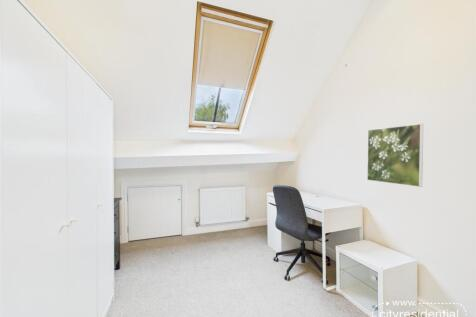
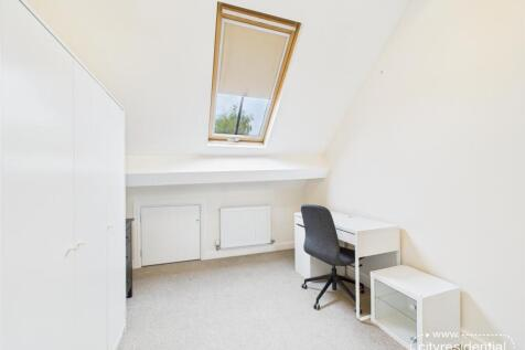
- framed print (392, 155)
